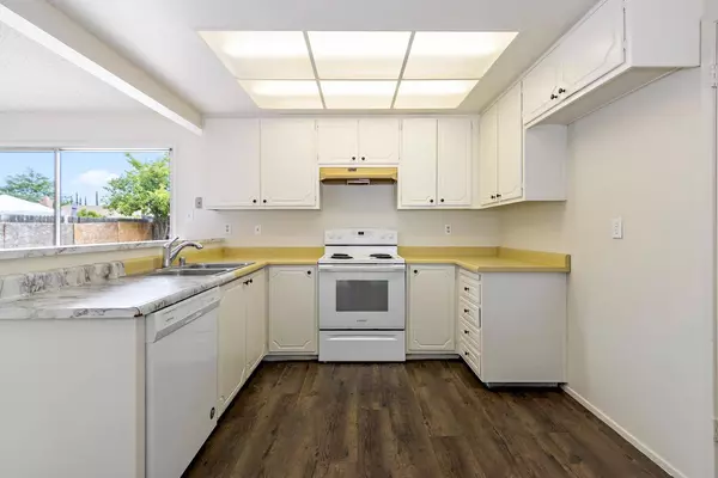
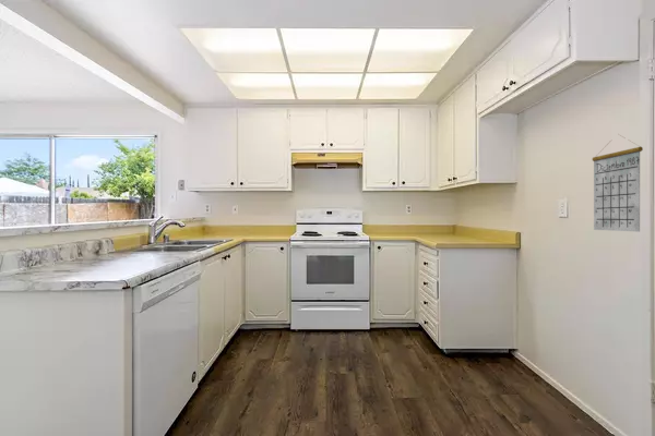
+ calendar (615, 182)
